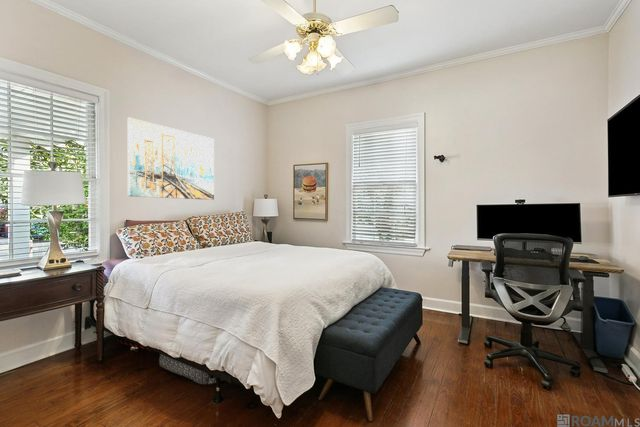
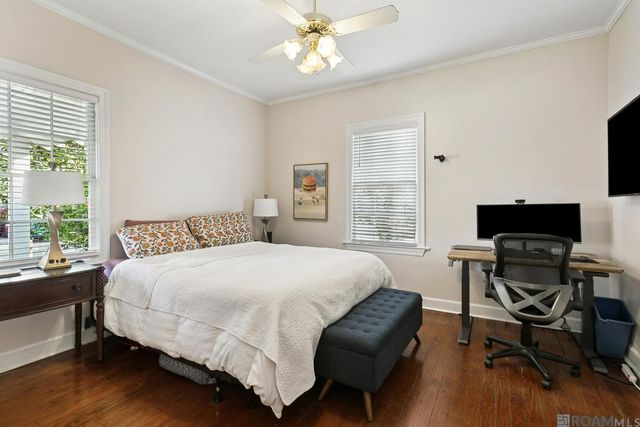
- wall art (176, 163)
